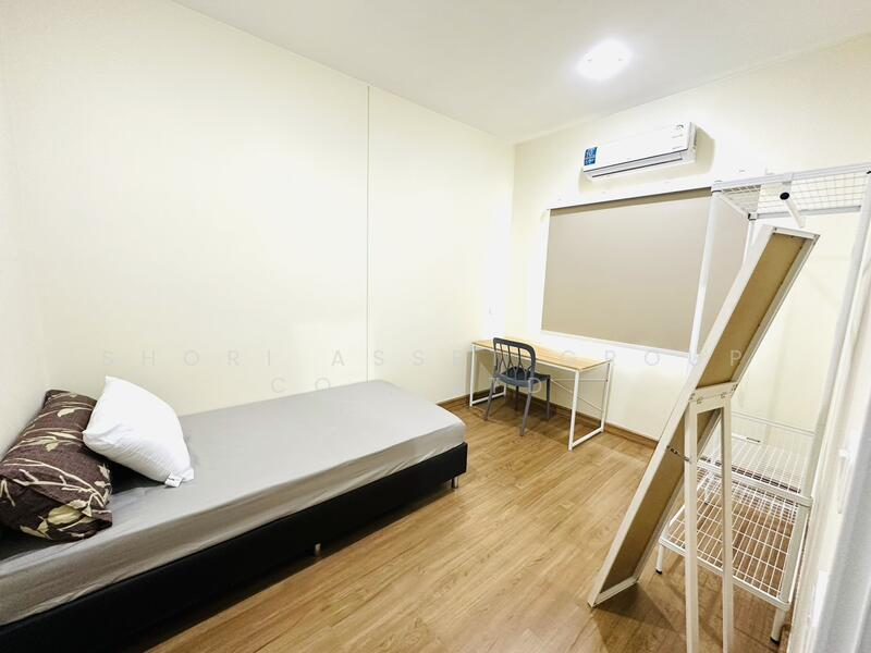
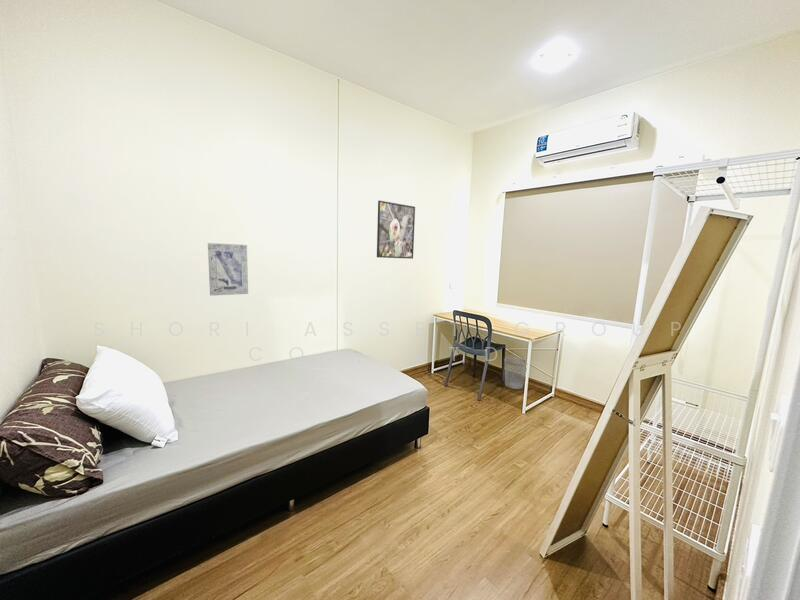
+ wastebasket (514, 372)
+ wall art (228, 269)
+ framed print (396, 231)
